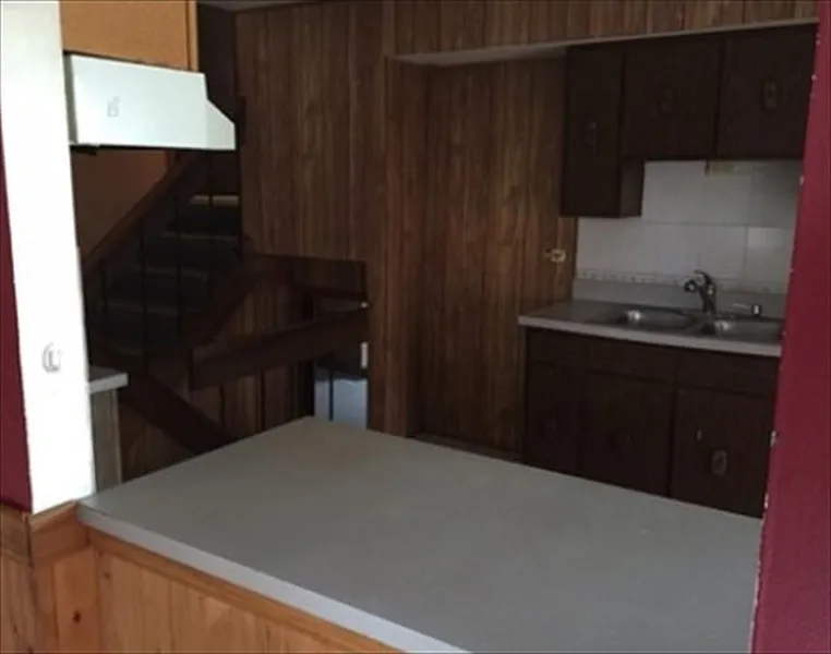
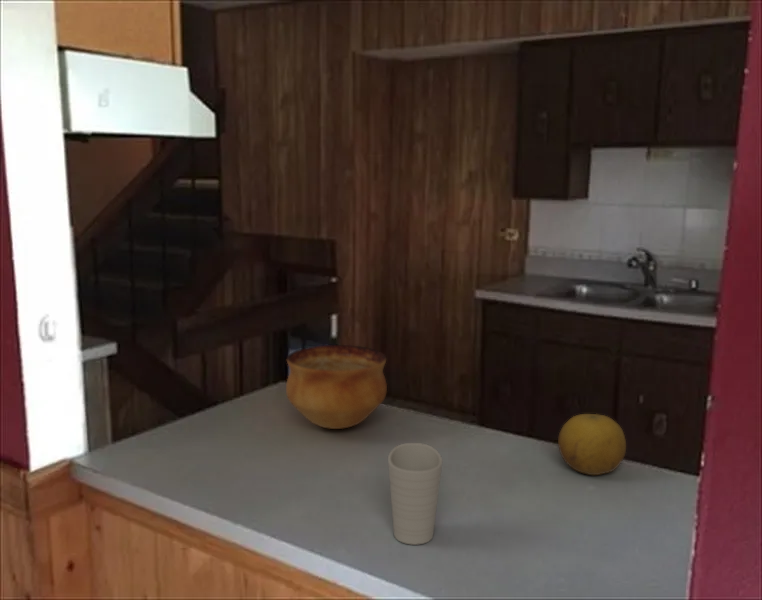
+ cup (414, 494)
+ bowl (336, 392)
+ fruit (591, 443)
